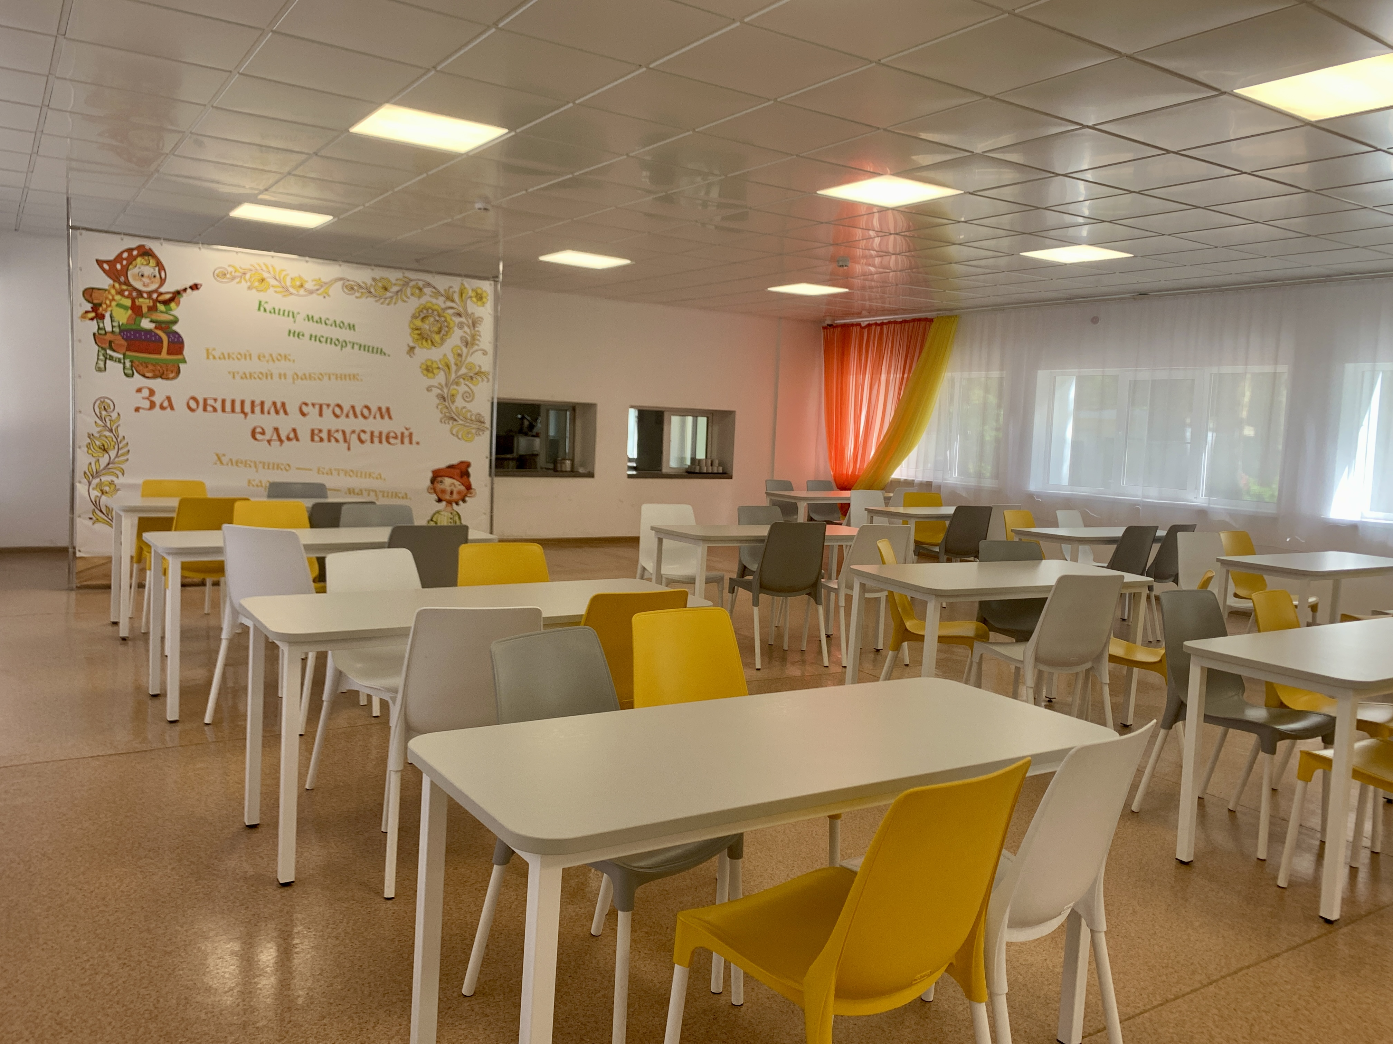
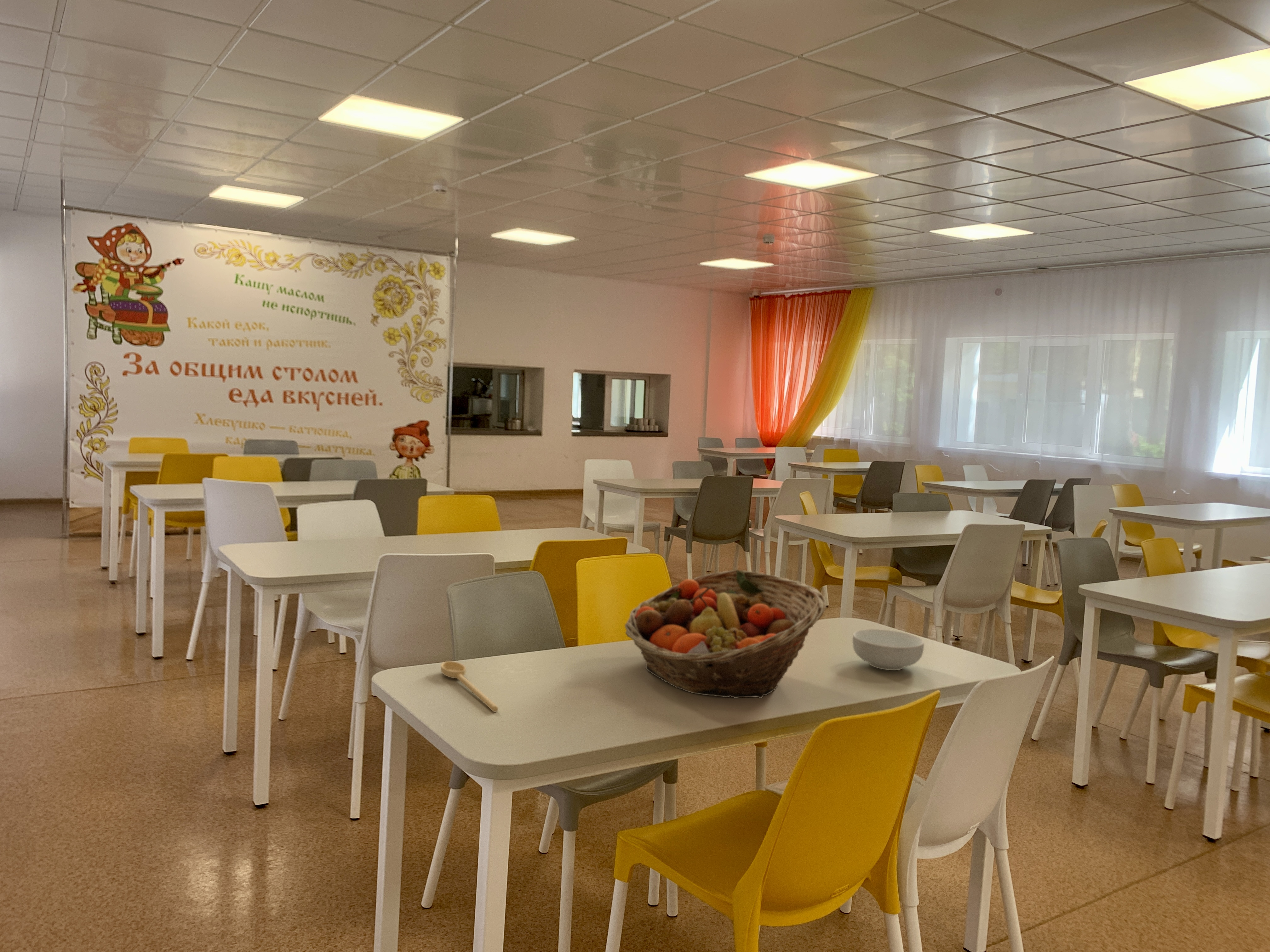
+ spoon (470, 685)
+ fruit basket (722, 628)
+ cereal bowl (887, 651)
